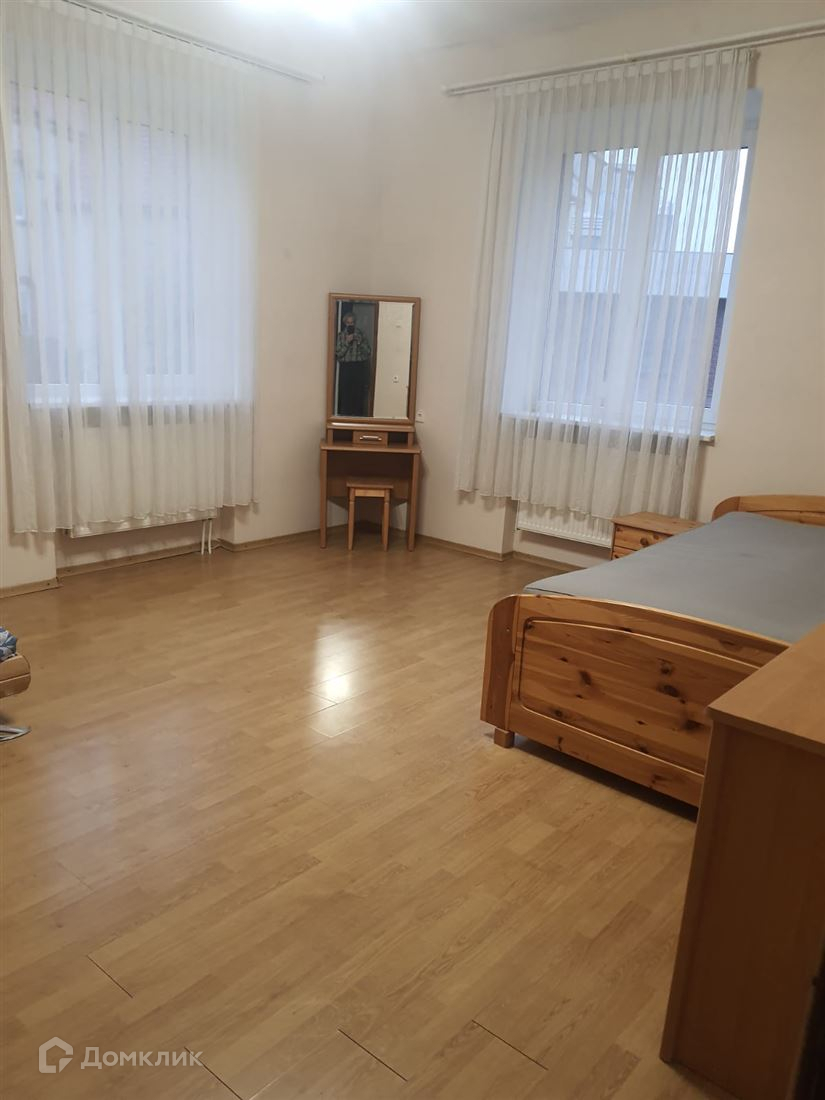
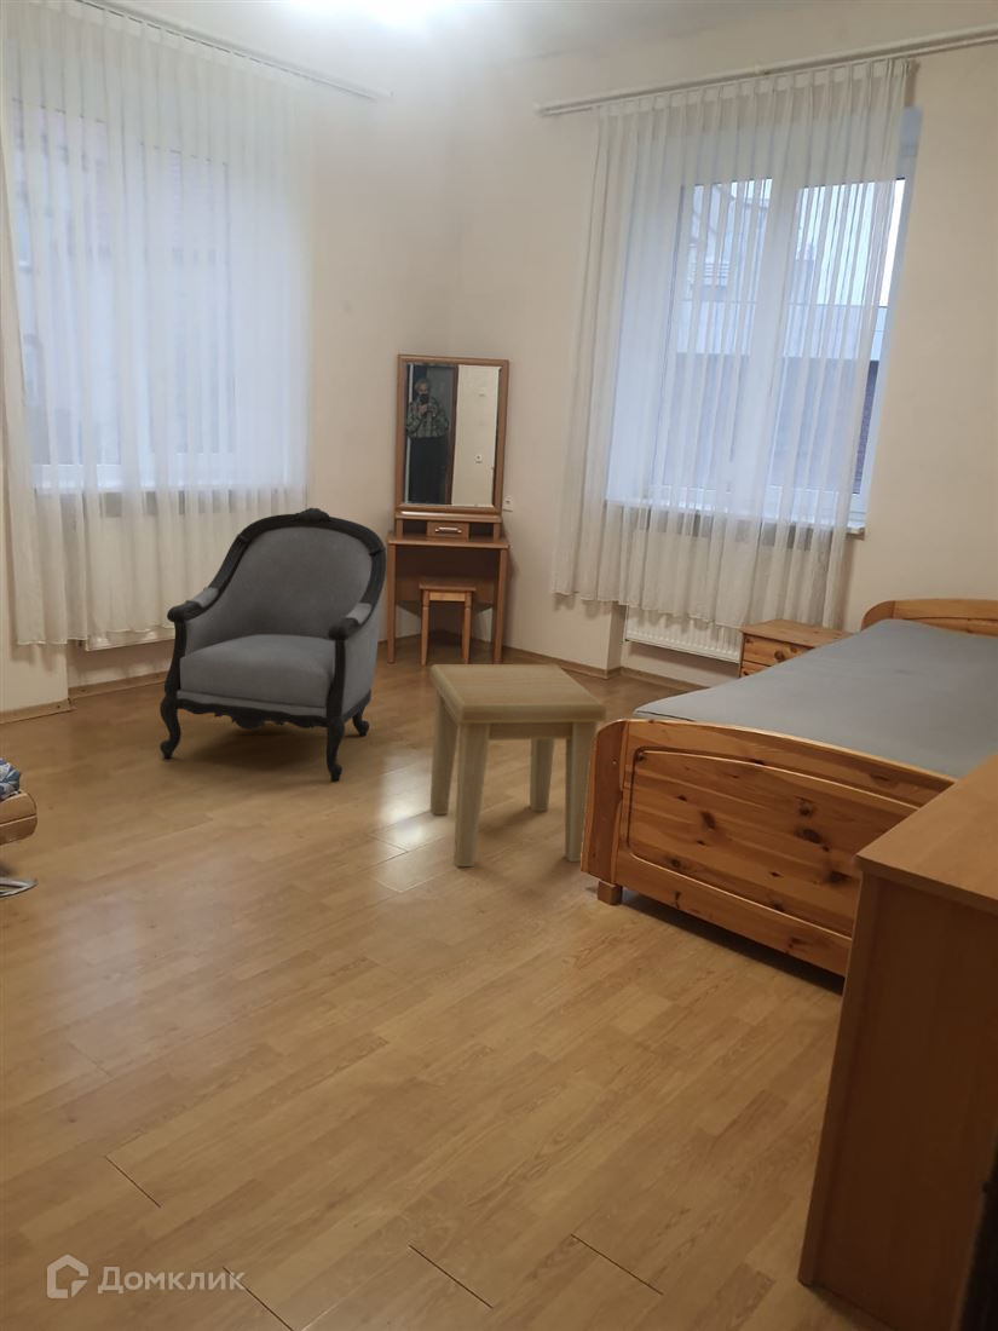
+ armchair (276, 633)
+ side table (504, 739)
